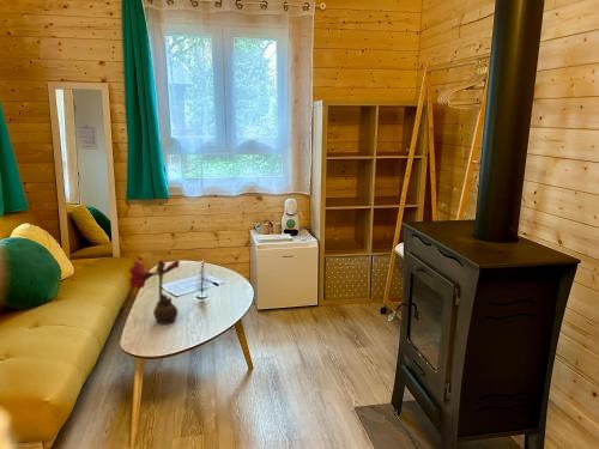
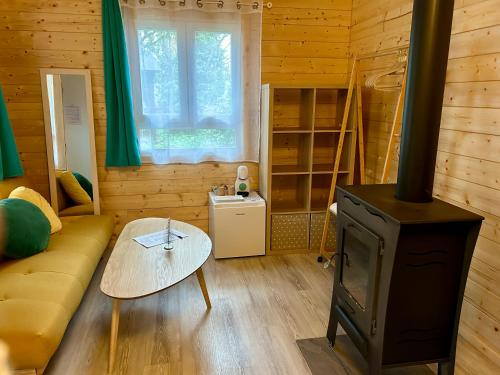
- flower (159, 289)
